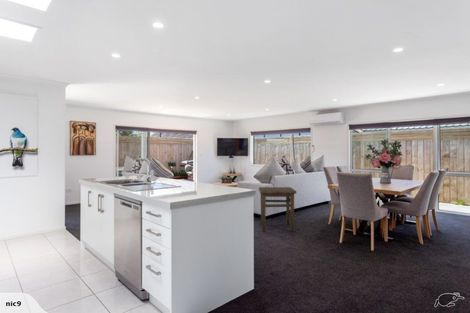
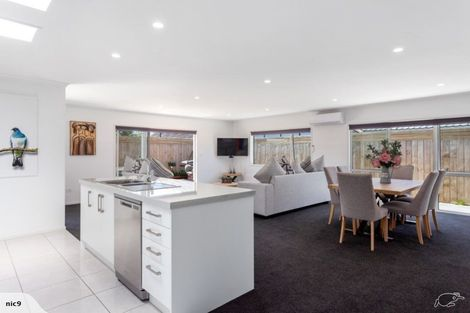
- side table (276, 206)
